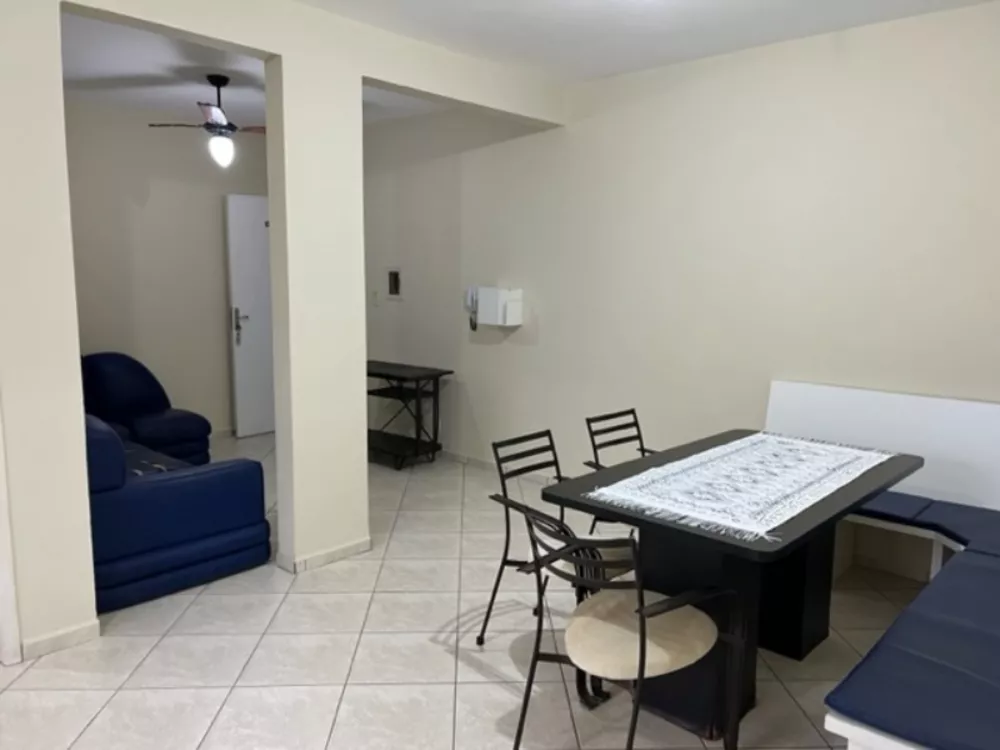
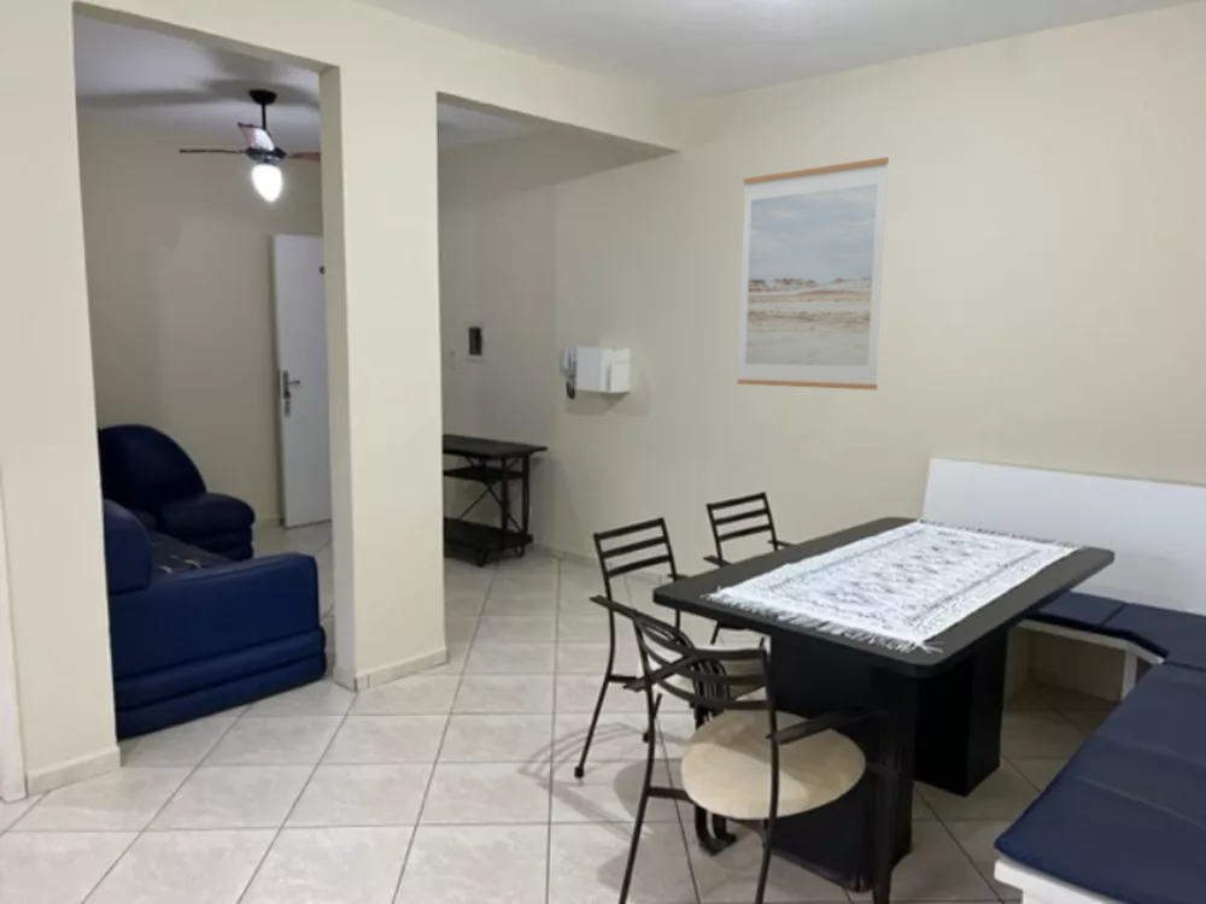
+ wall art (807, 278)
